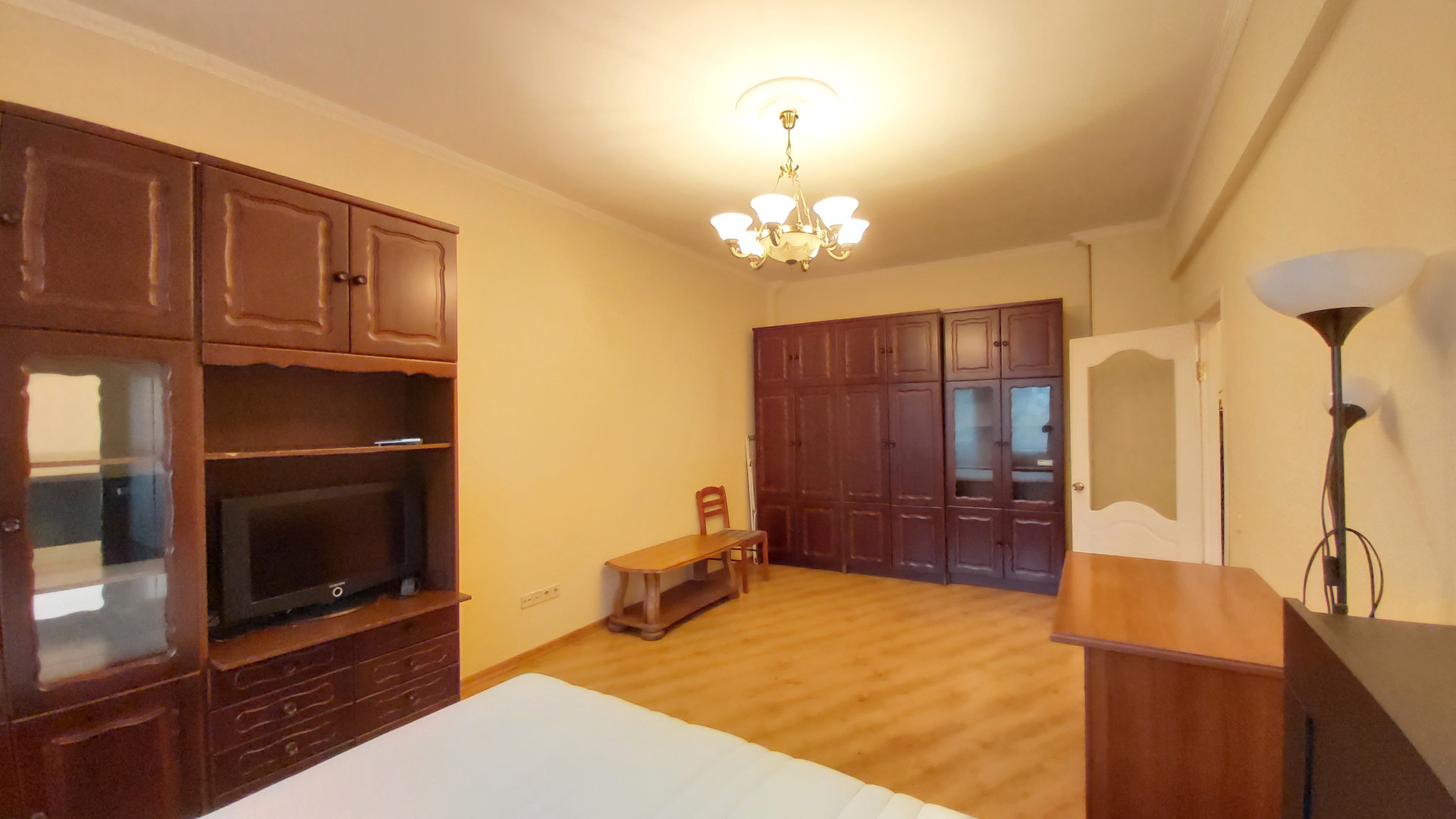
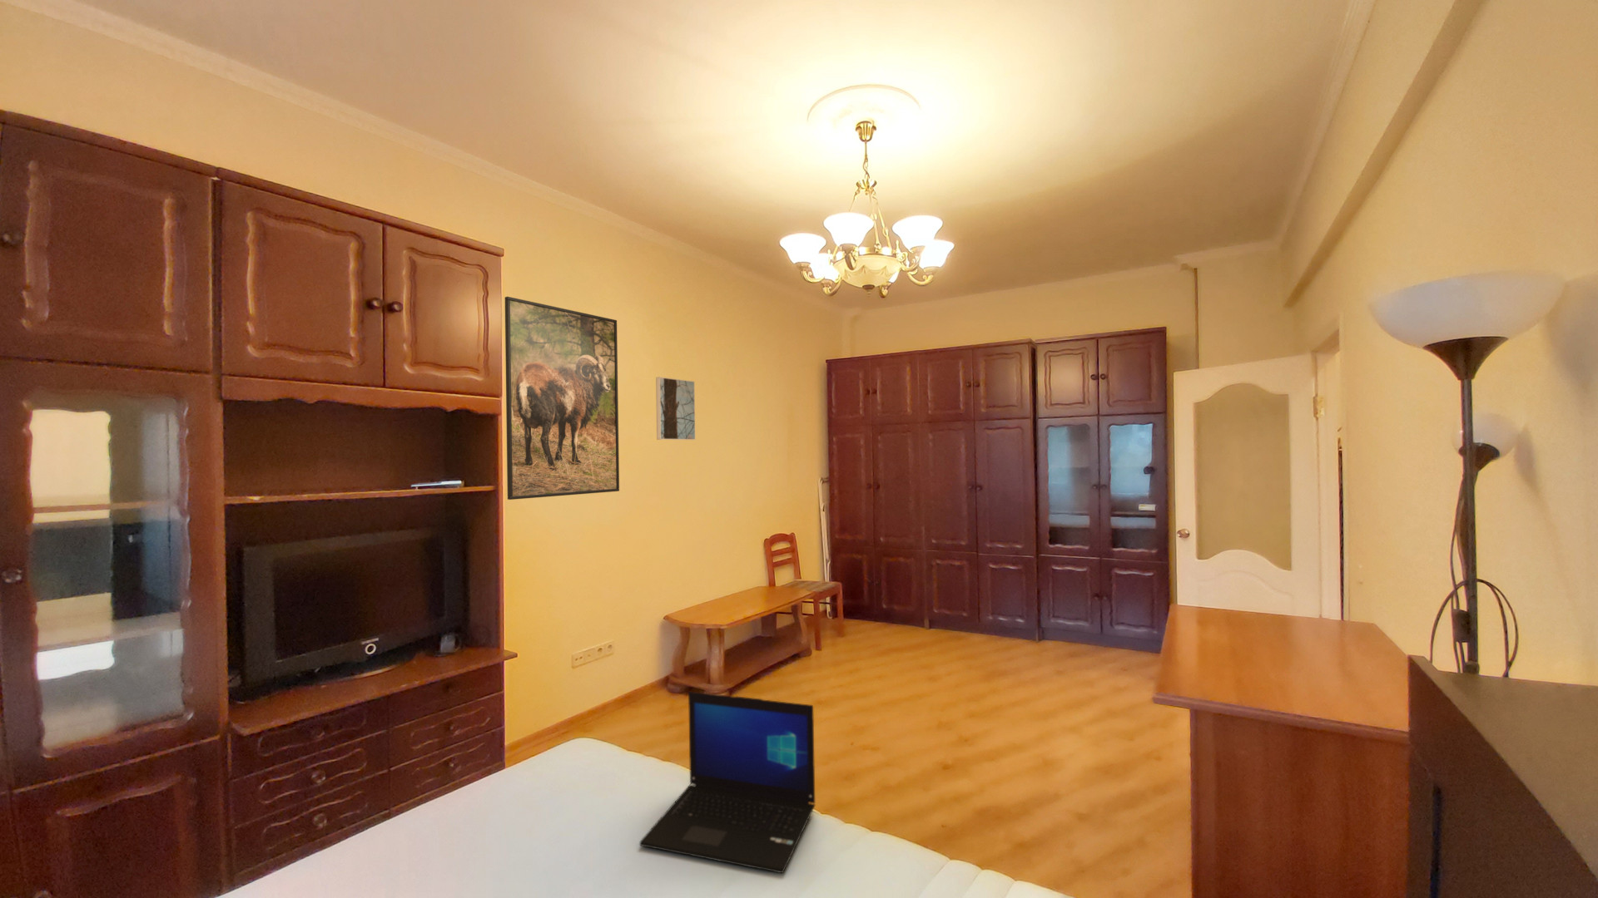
+ laptop (731, 772)
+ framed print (676, 409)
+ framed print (566, 401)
